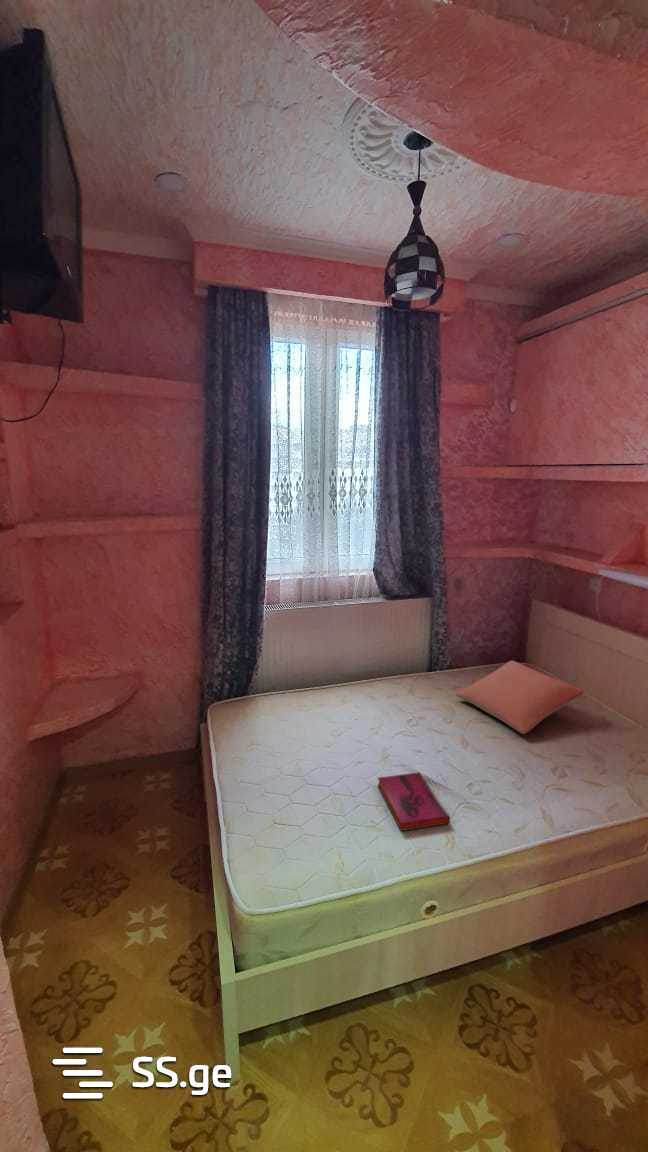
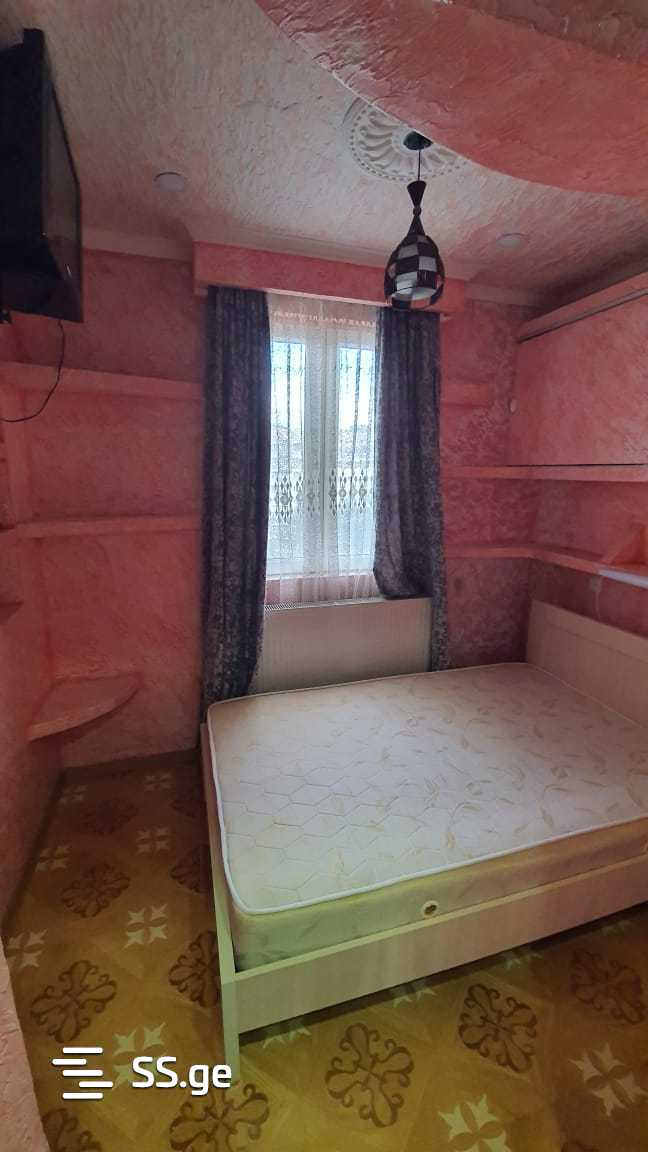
- hardback book (411, 799)
- pillow (517, 693)
